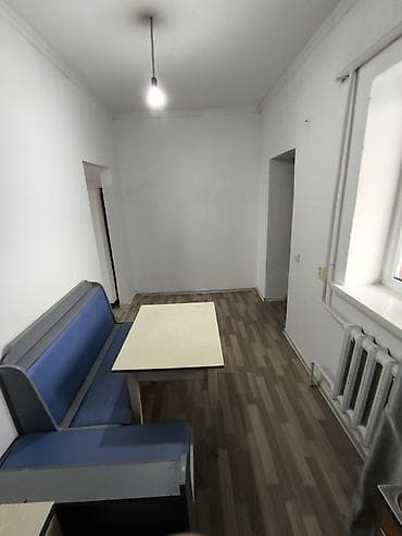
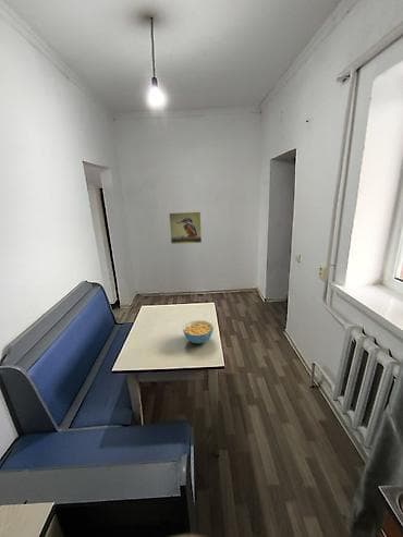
+ cereal bowl (198, 333)
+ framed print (185, 228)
